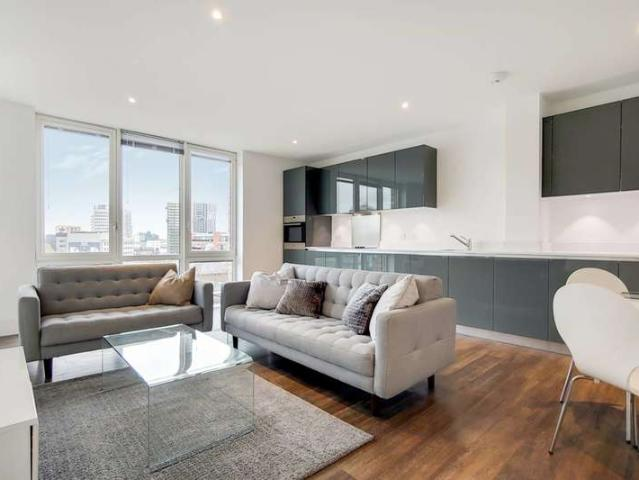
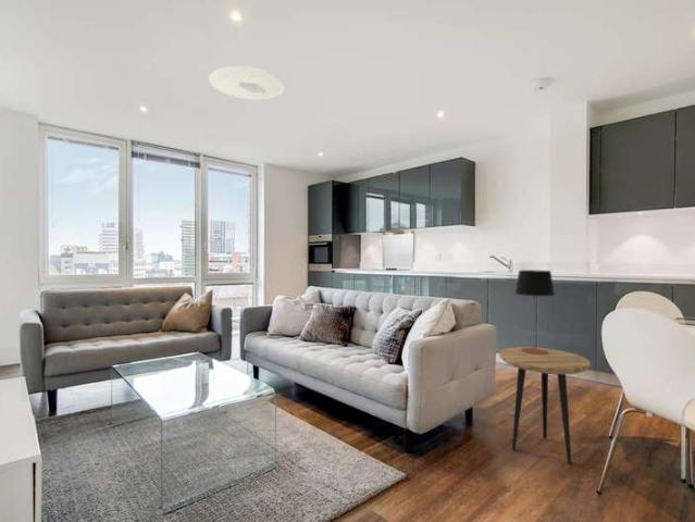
+ table lamp (534, 310)
+ ceiling light (247, 82)
+ side table (542, 402)
